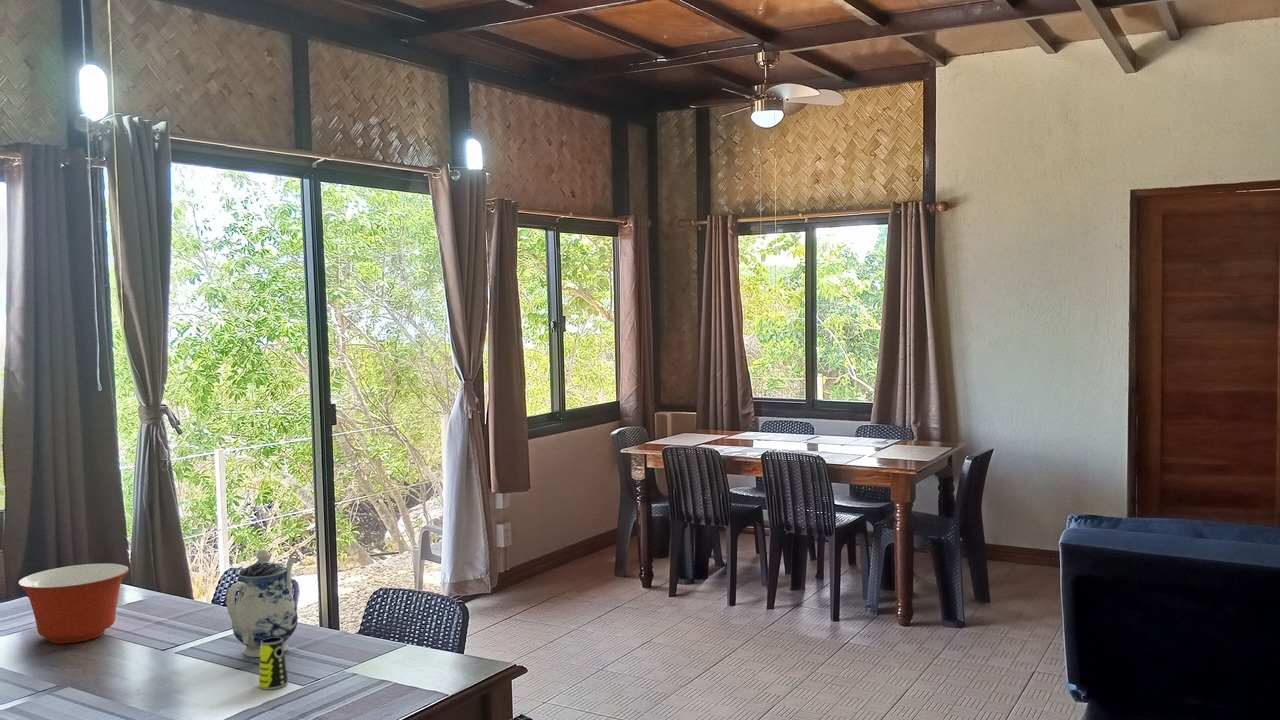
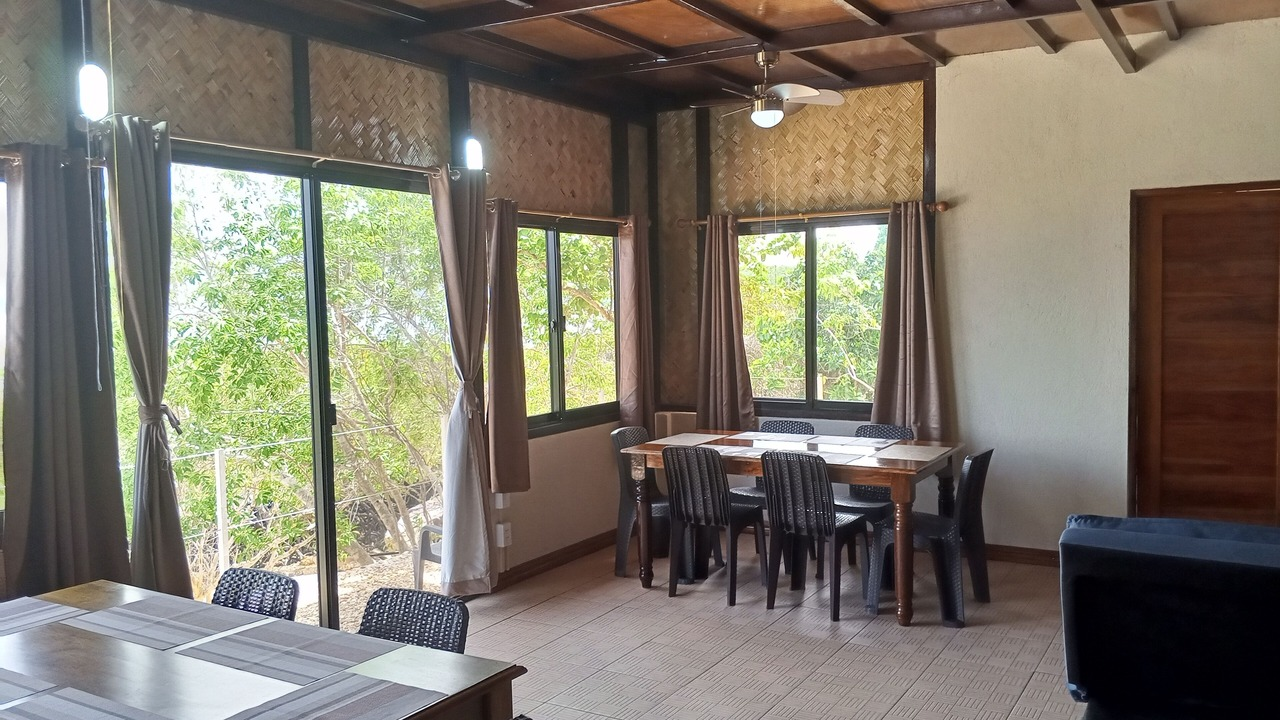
- teapot (264, 600)
- mixing bowl (76, 605)
- cup (272, 662)
